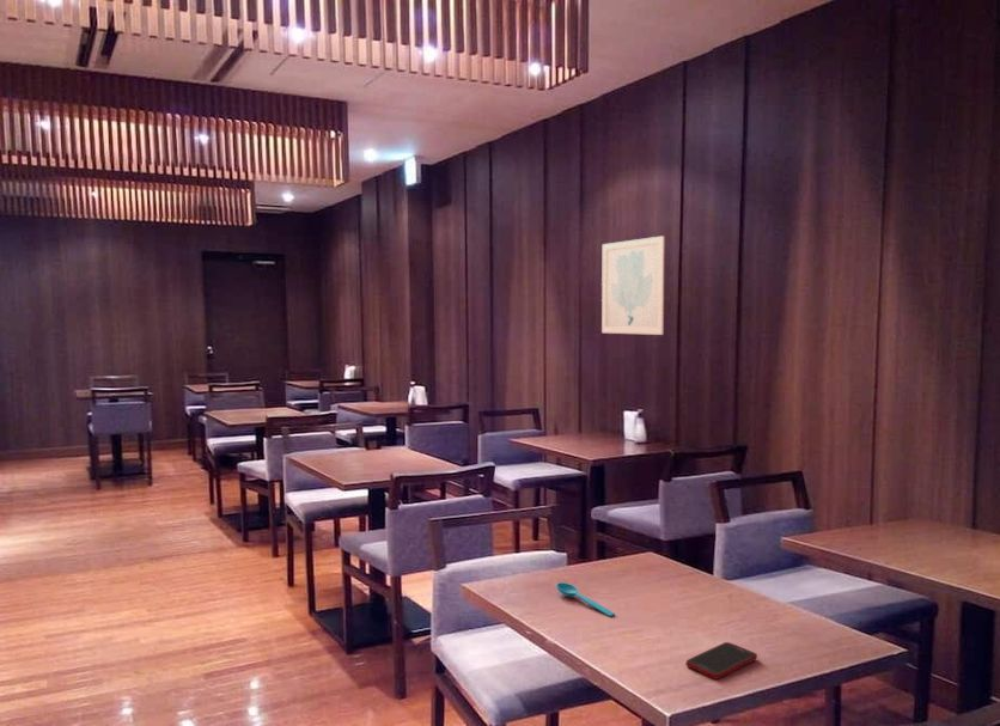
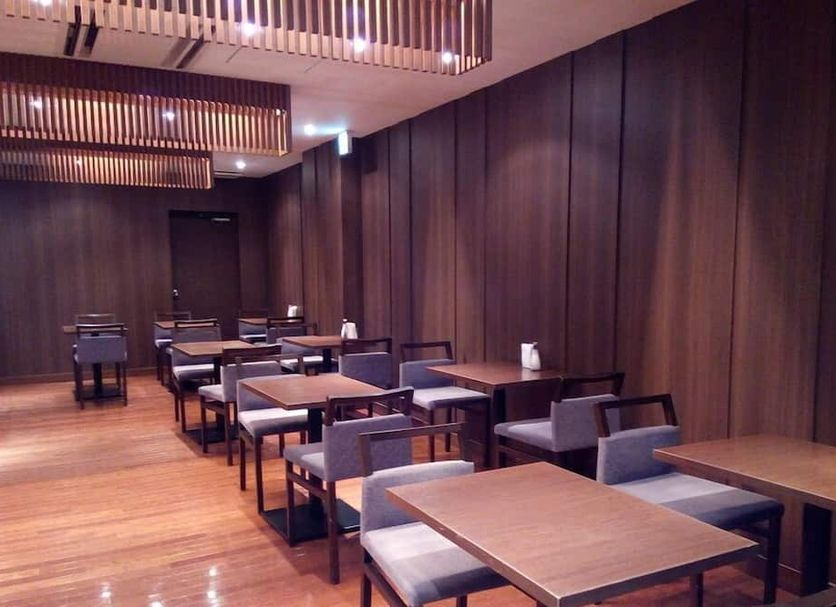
- cell phone (721, 659)
- wall art (630, 287)
- spoon (584, 598)
